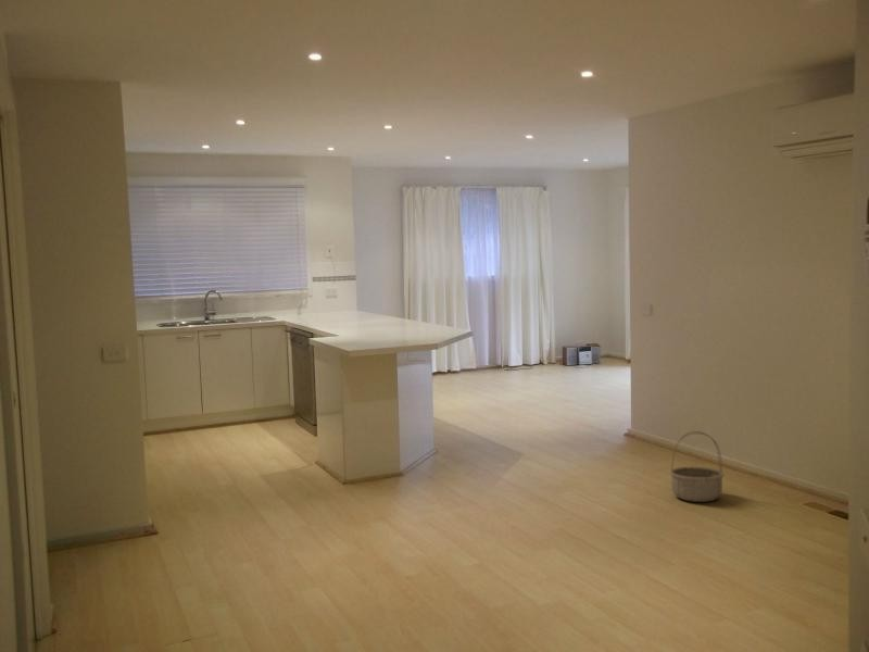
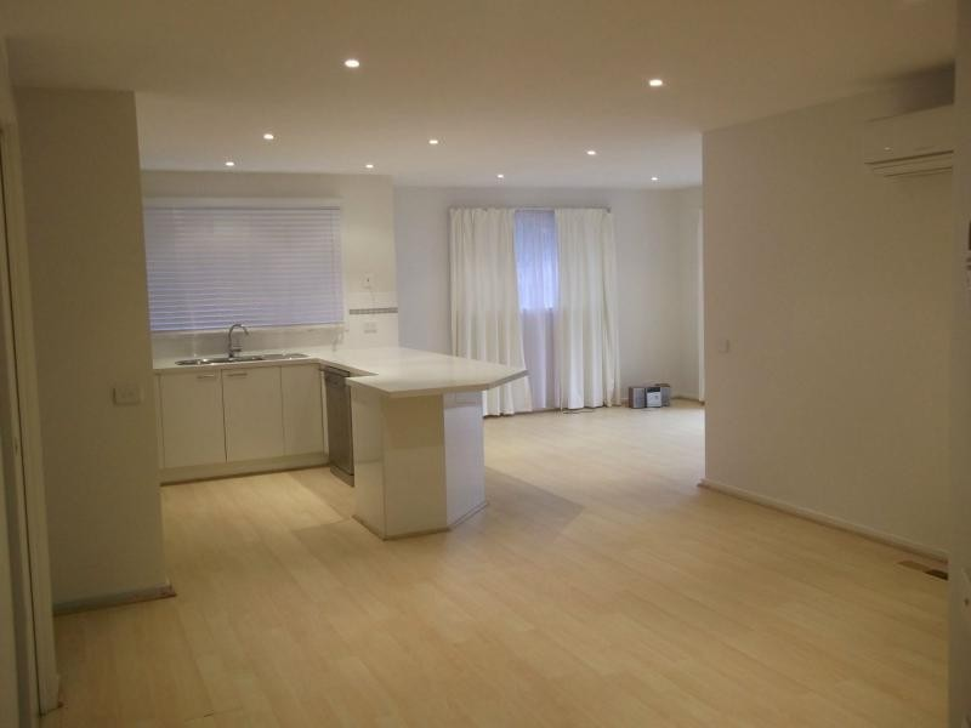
- basket (694, 466)
